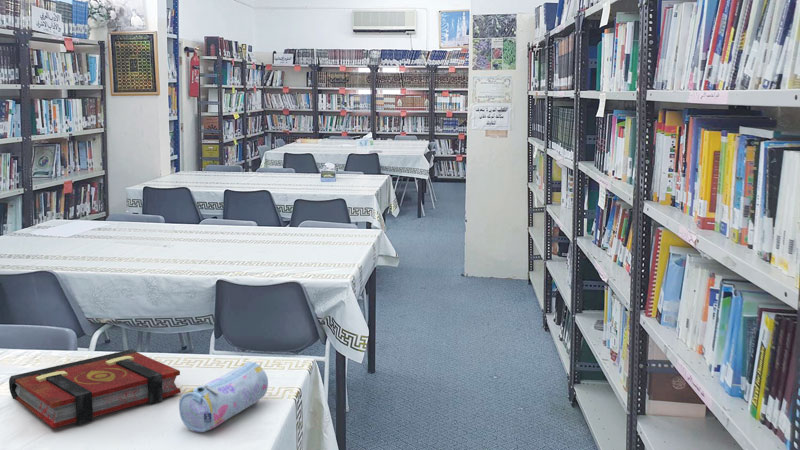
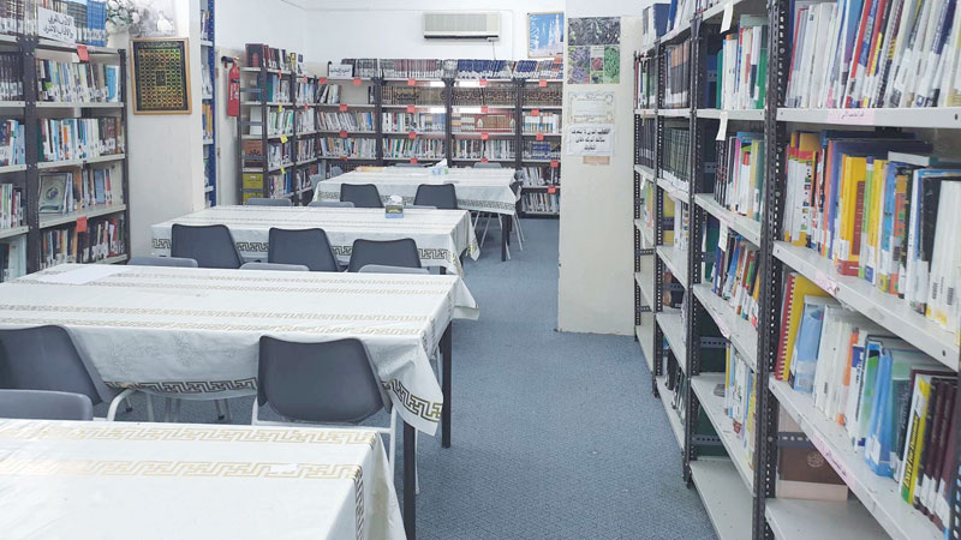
- pencil case (224, 394)
- book (95, 383)
